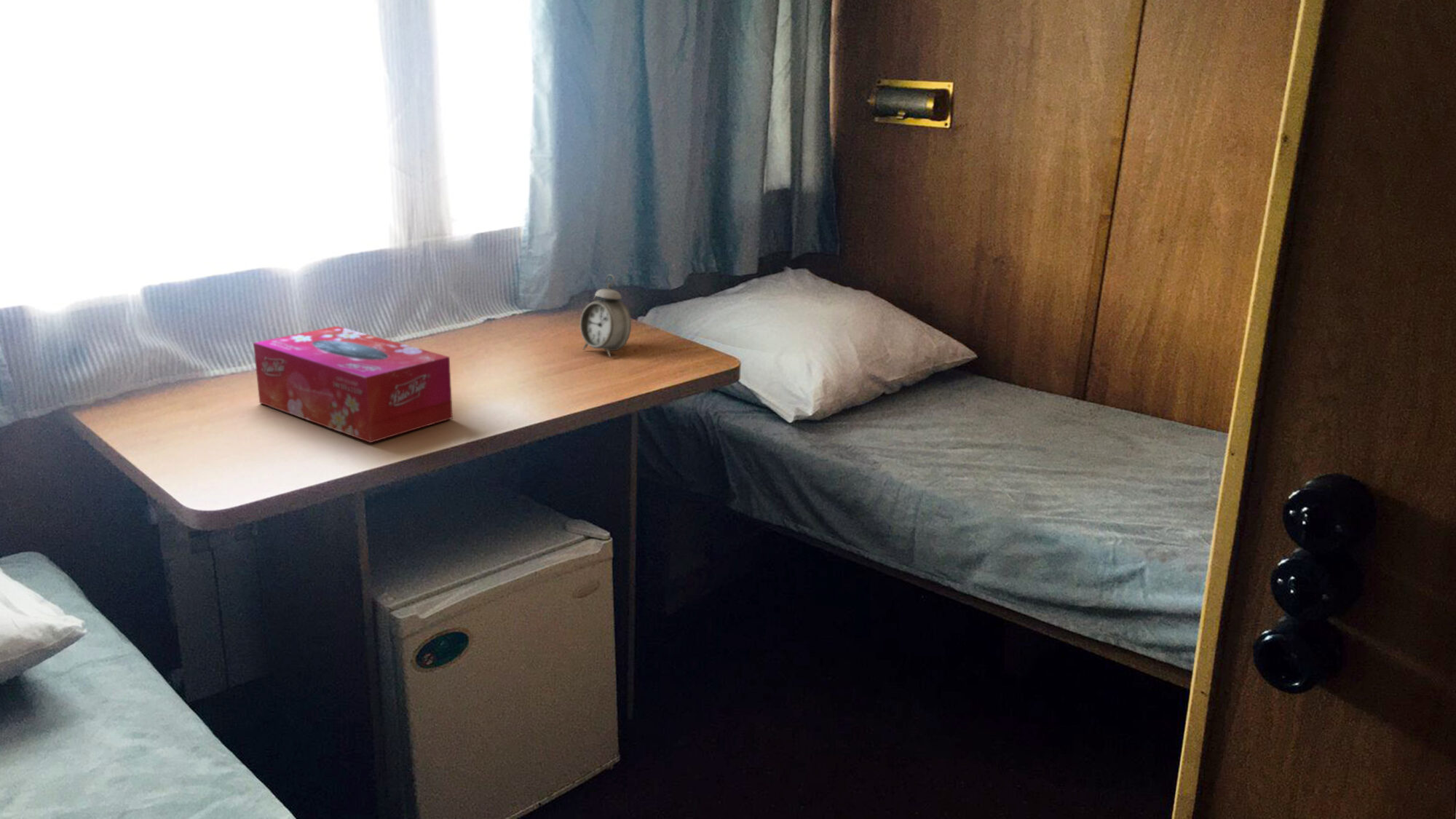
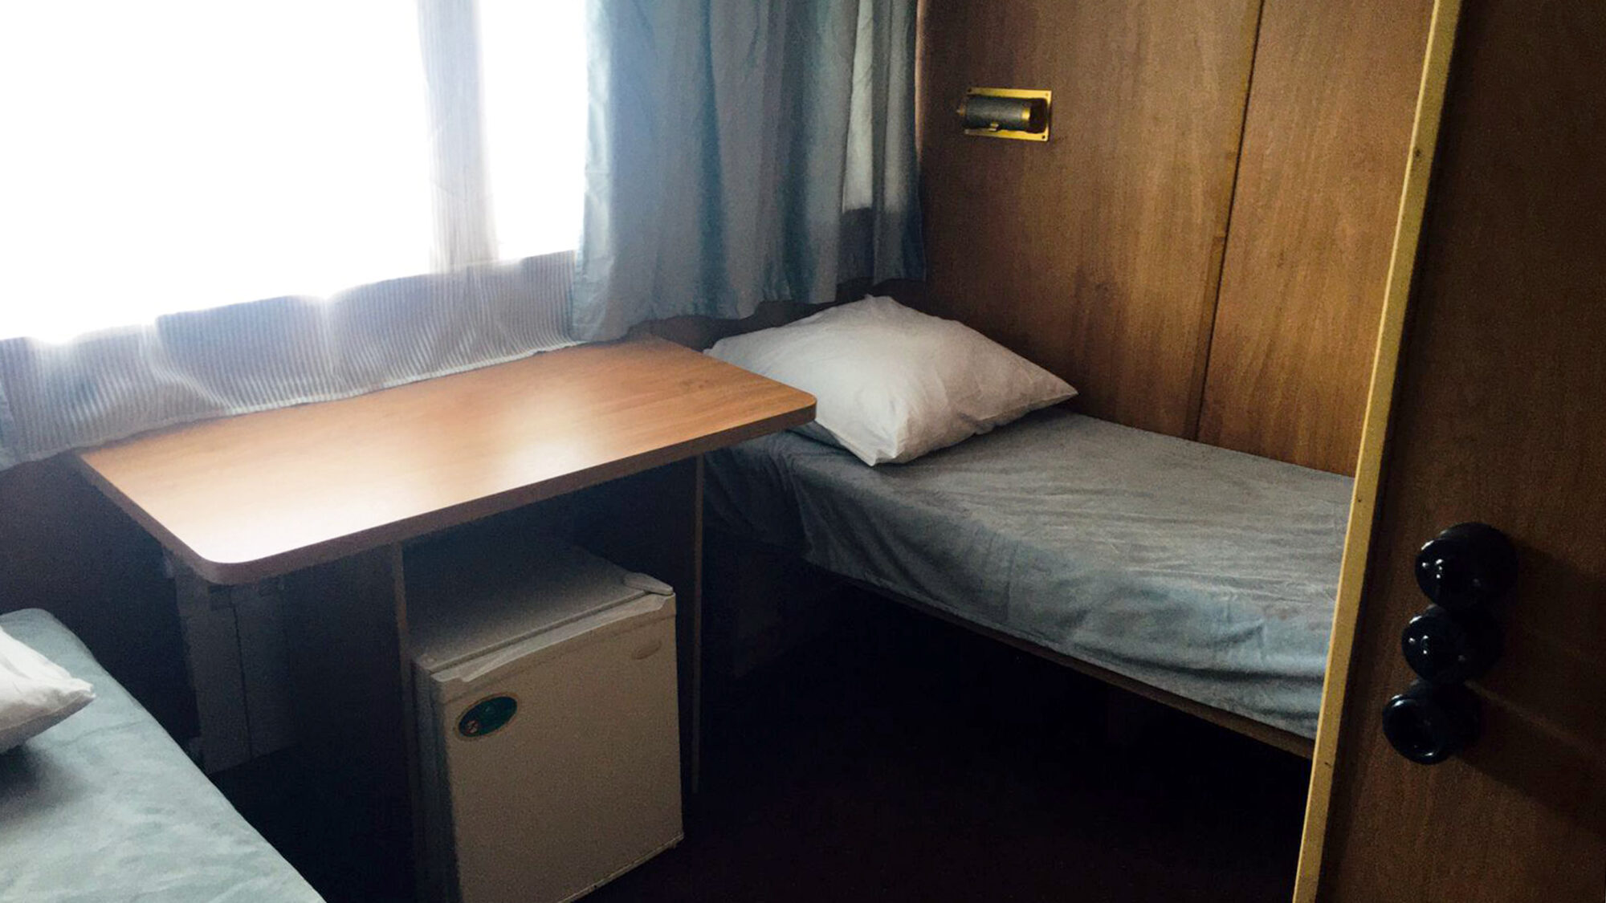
- alarm clock (605, 314)
- tissue box (352, 380)
